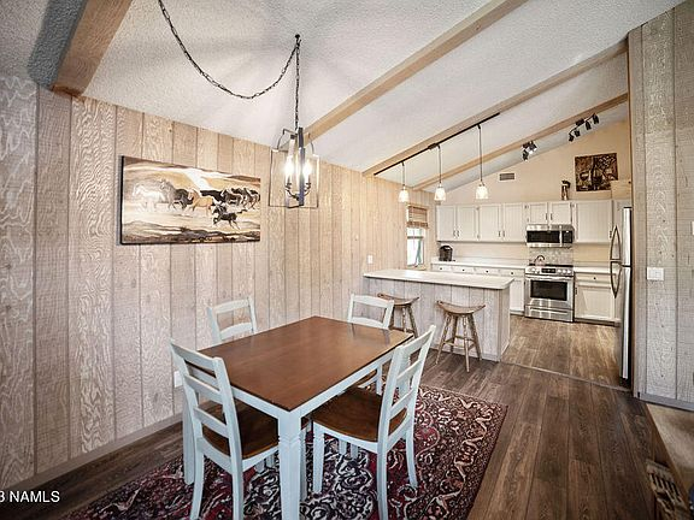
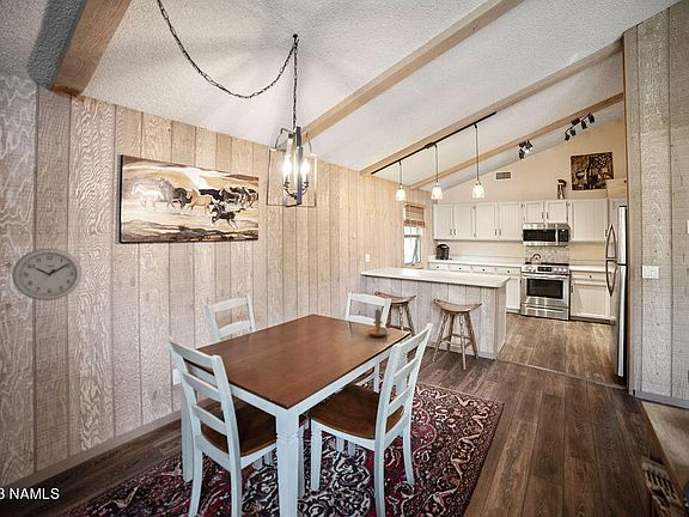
+ candle (377, 321)
+ wall clock (49, 274)
